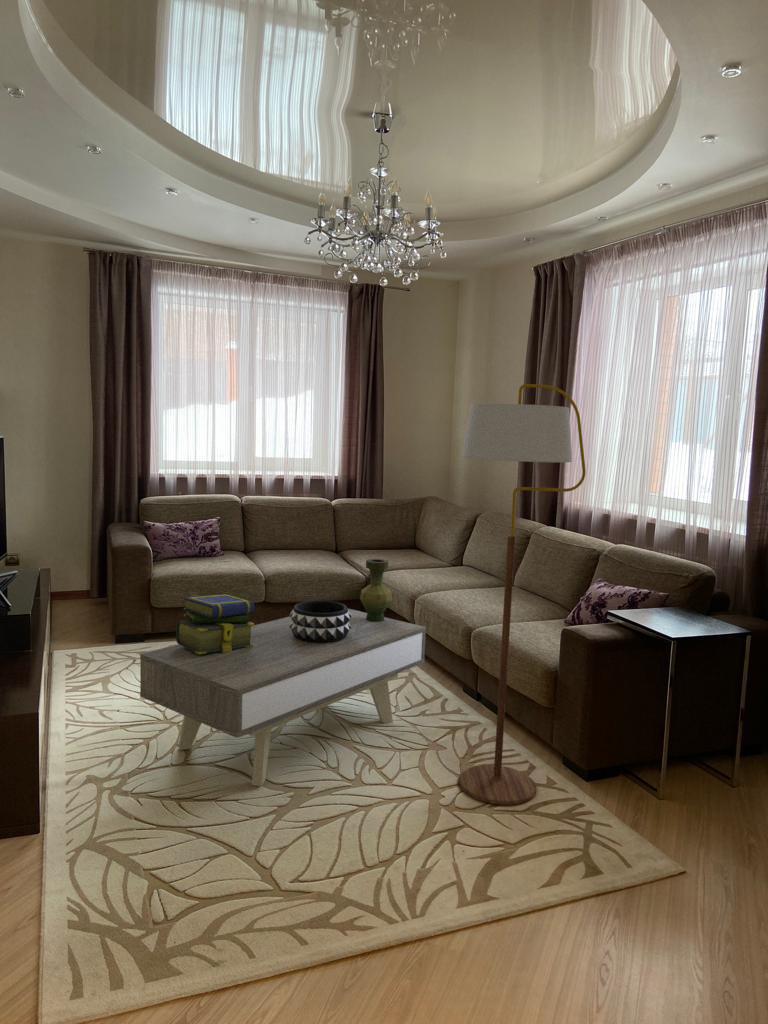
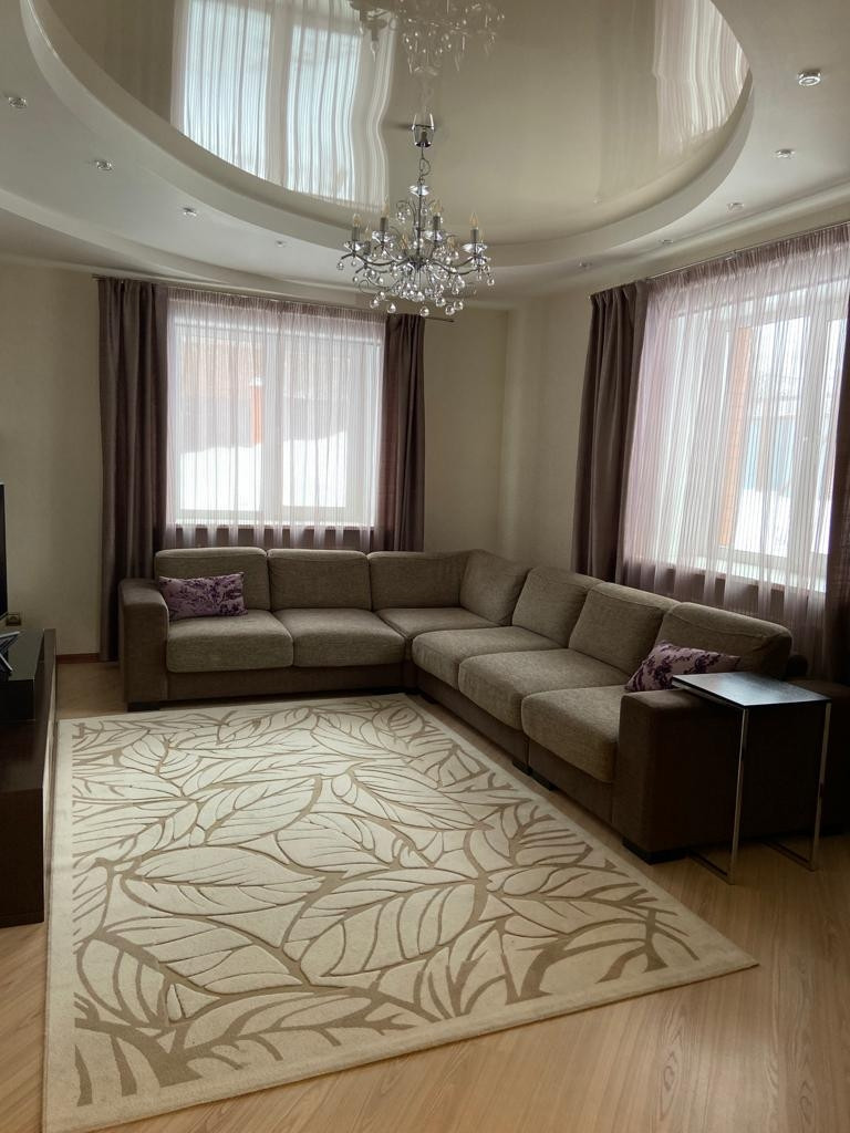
- decorative bowl (320, 620)
- vase (376, 589)
- stack of books (216, 620)
- floor lamp (511, 590)
- coffee table (291, 686)
